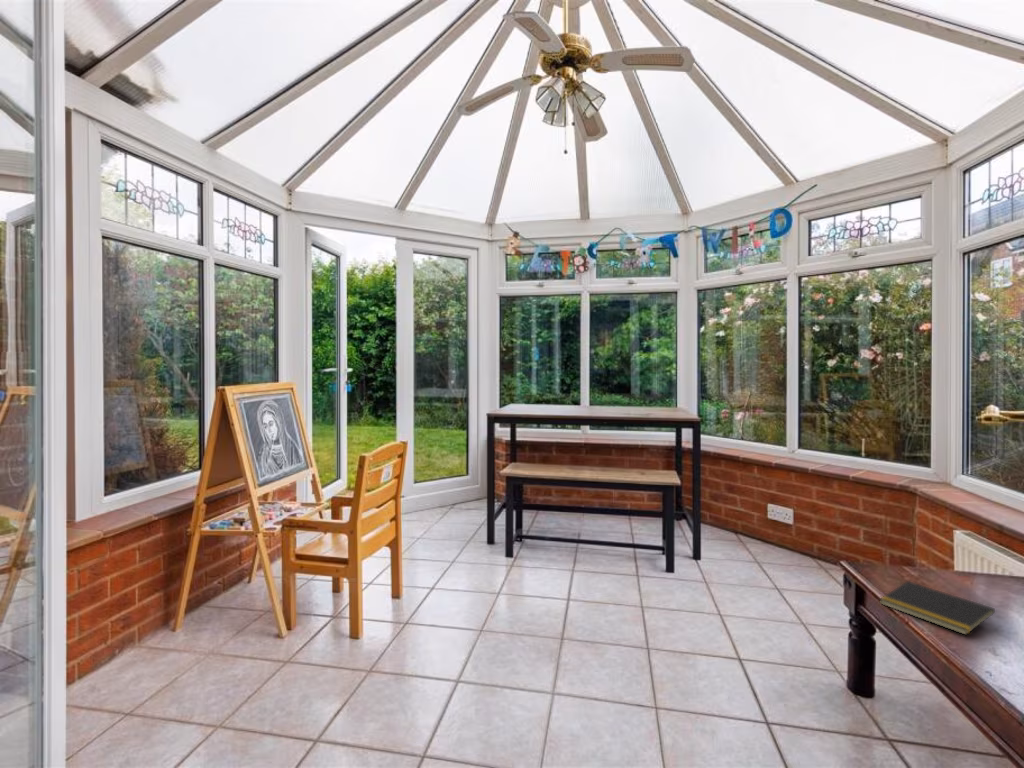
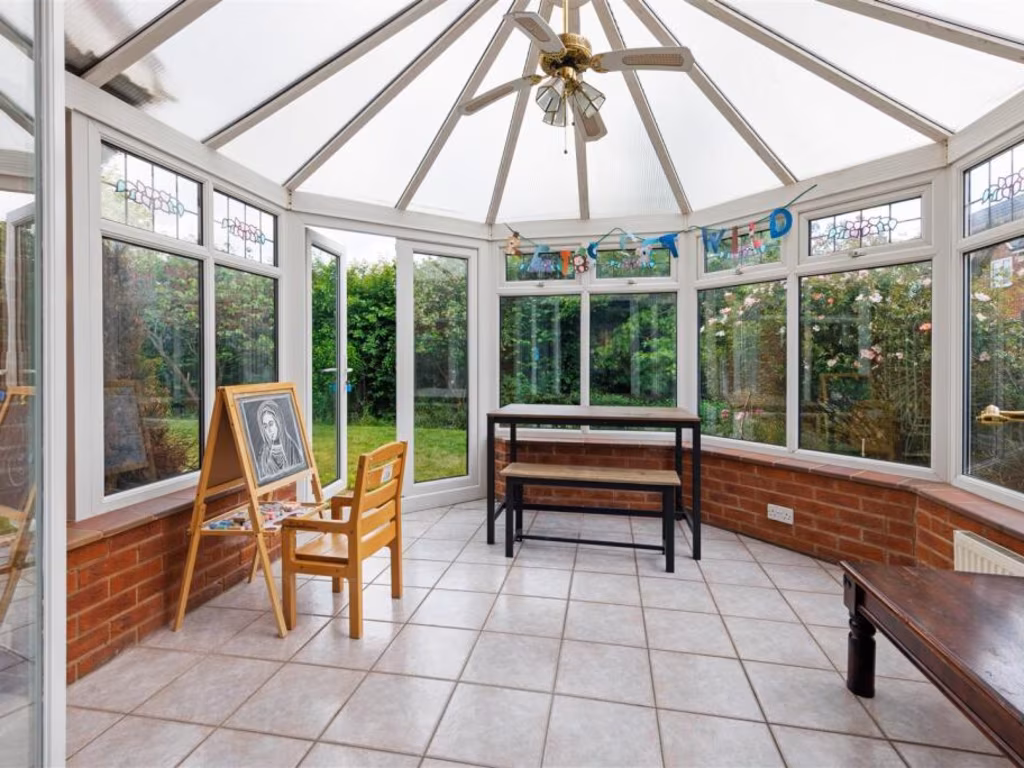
- notepad (934, 605)
